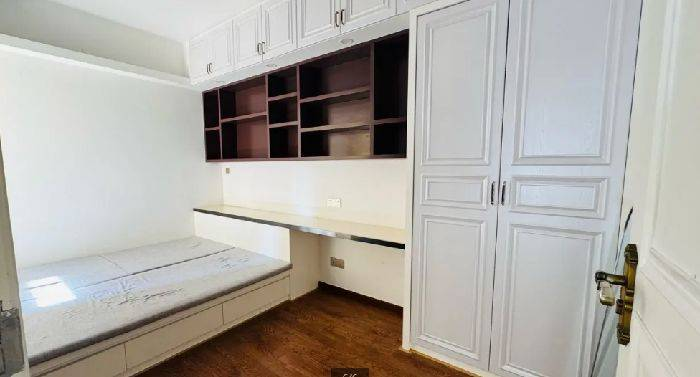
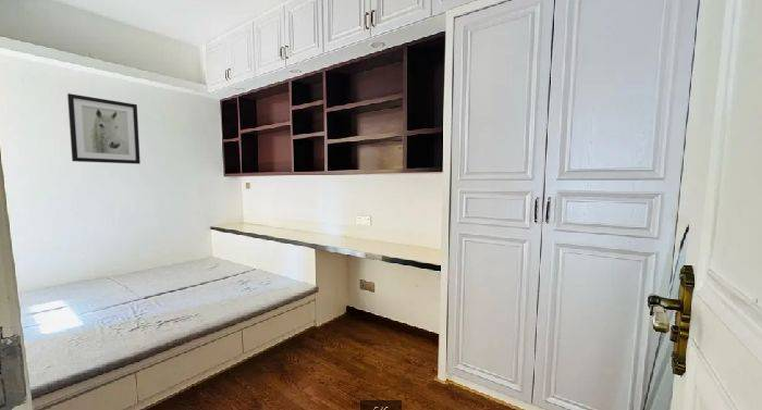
+ wall art (106, 131)
